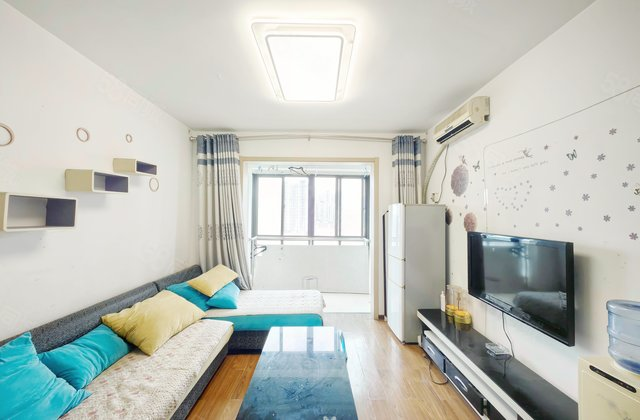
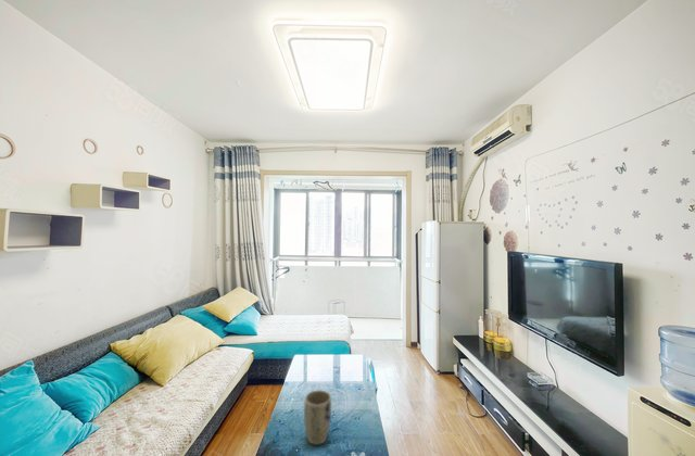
+ plant pot (317, 417)
